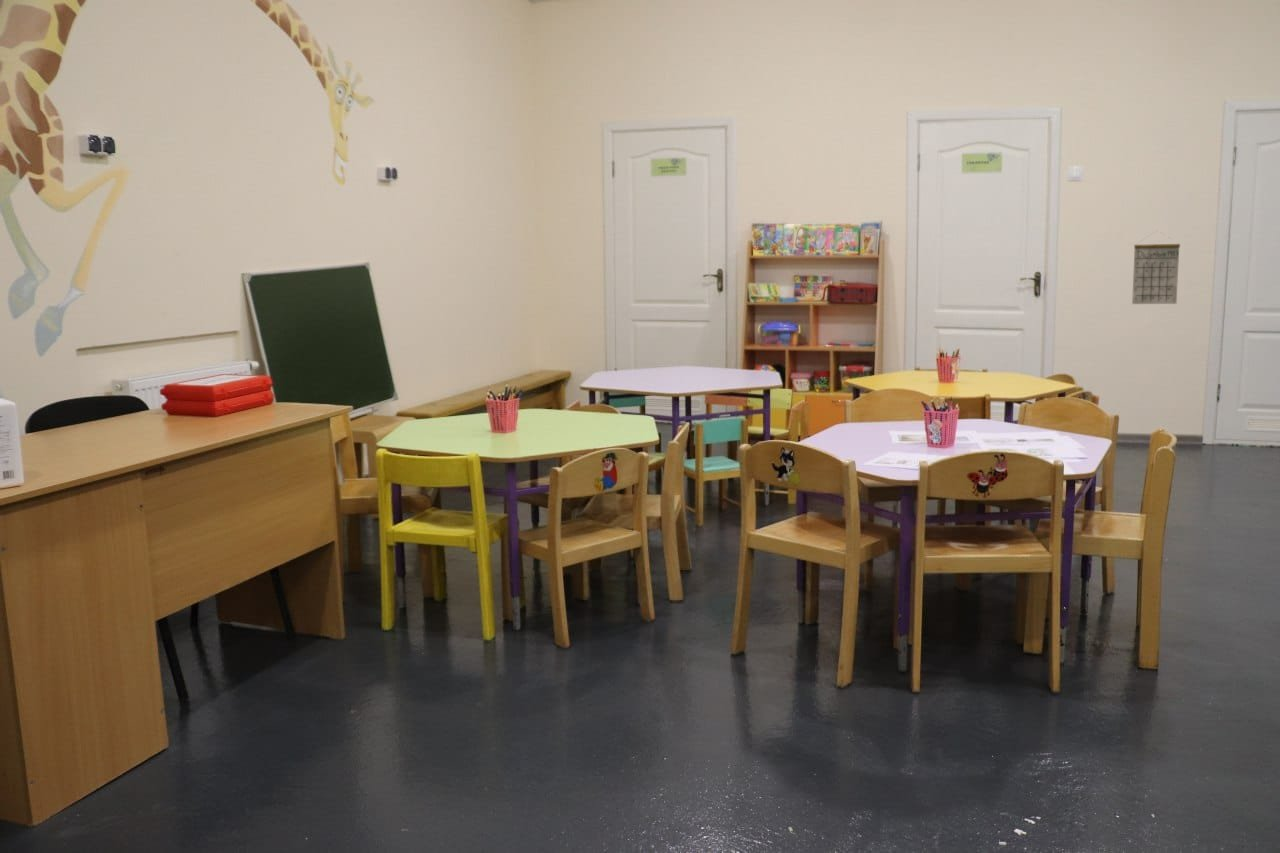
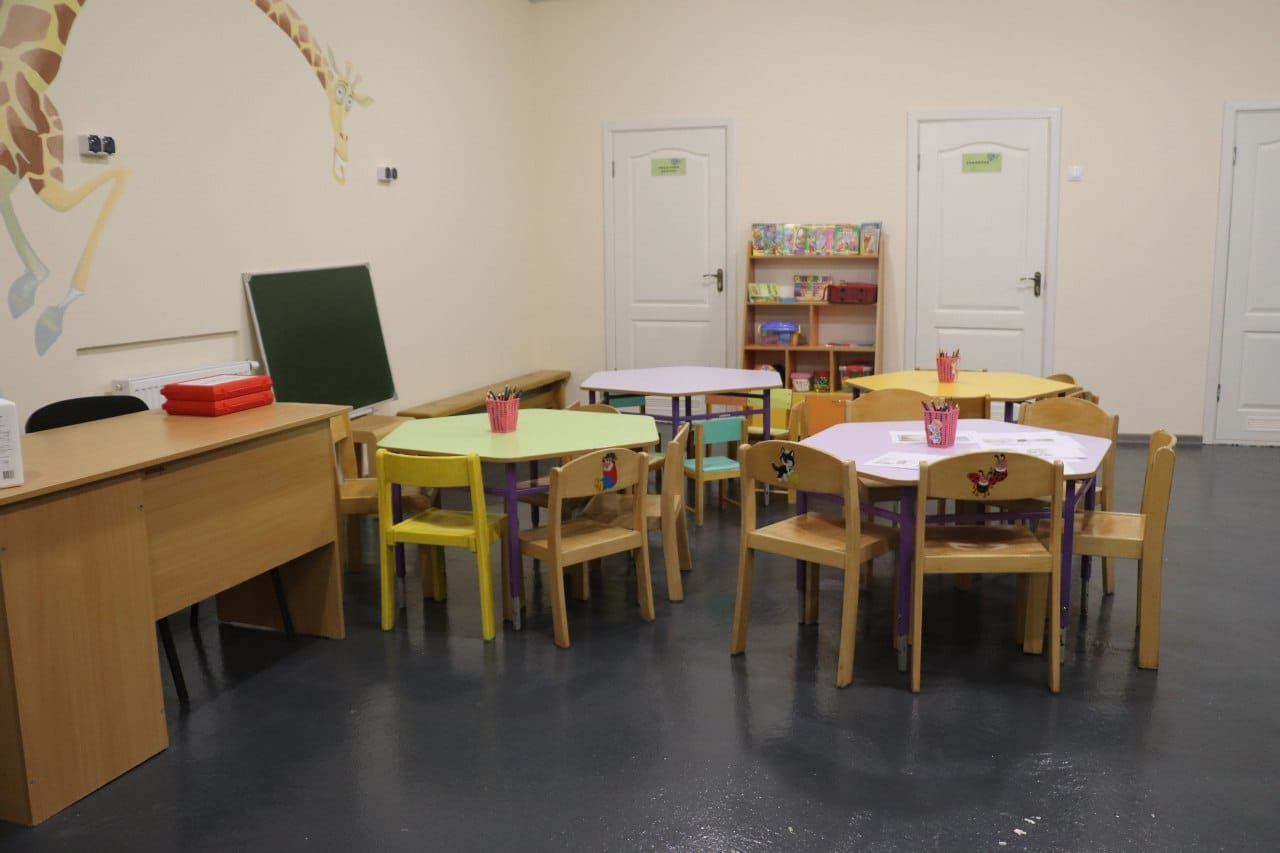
- calendar (1156, 267)
